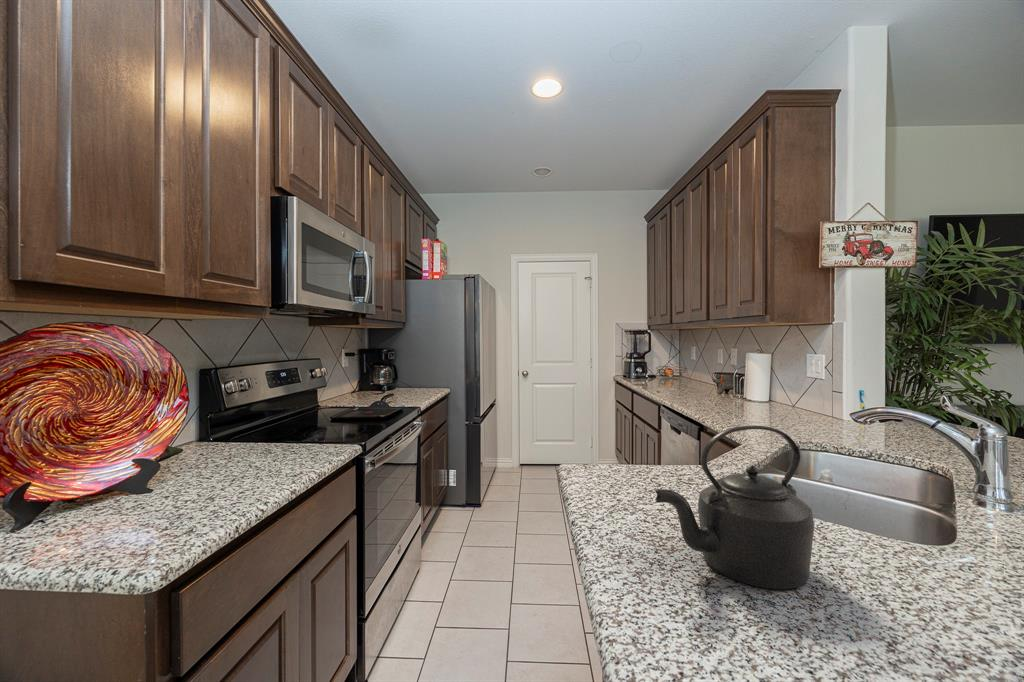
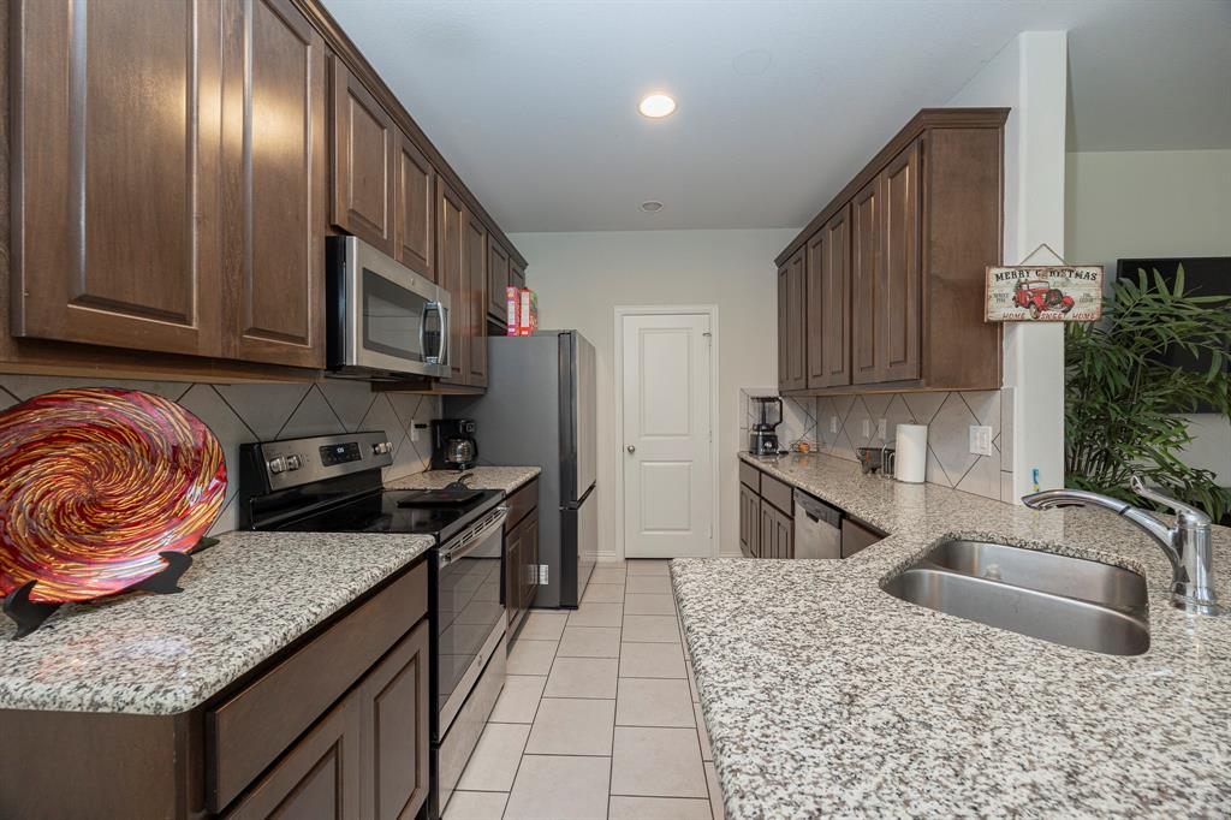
- kettle (729, 496)
